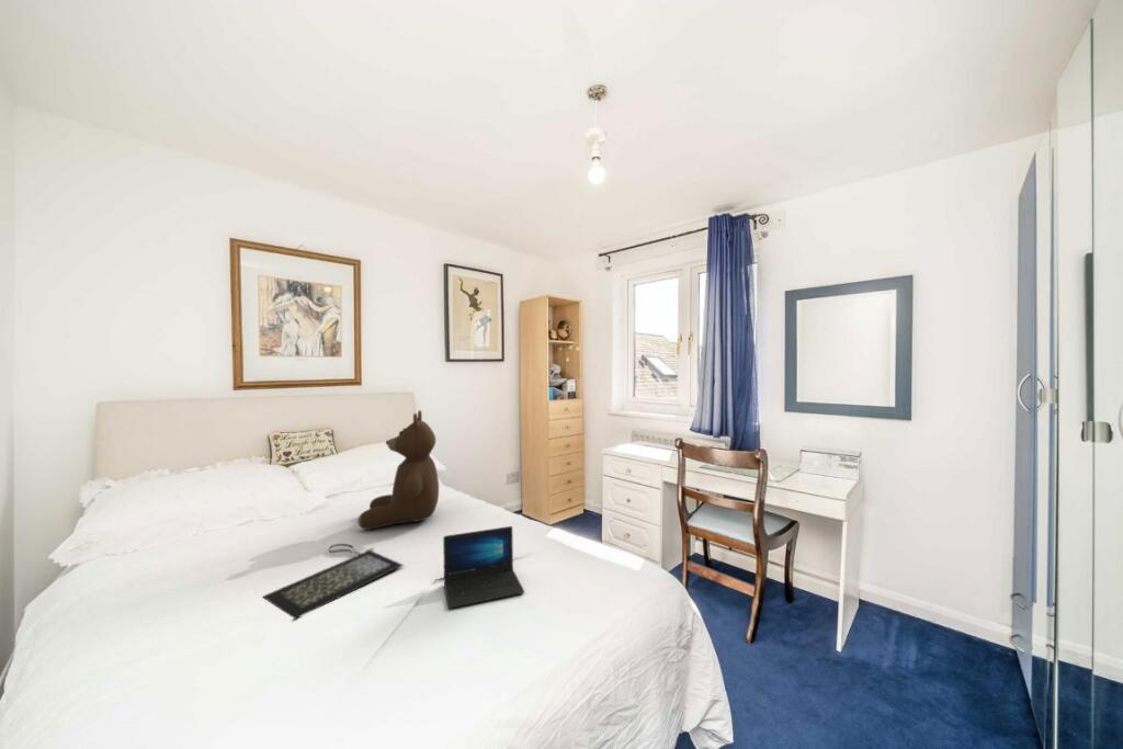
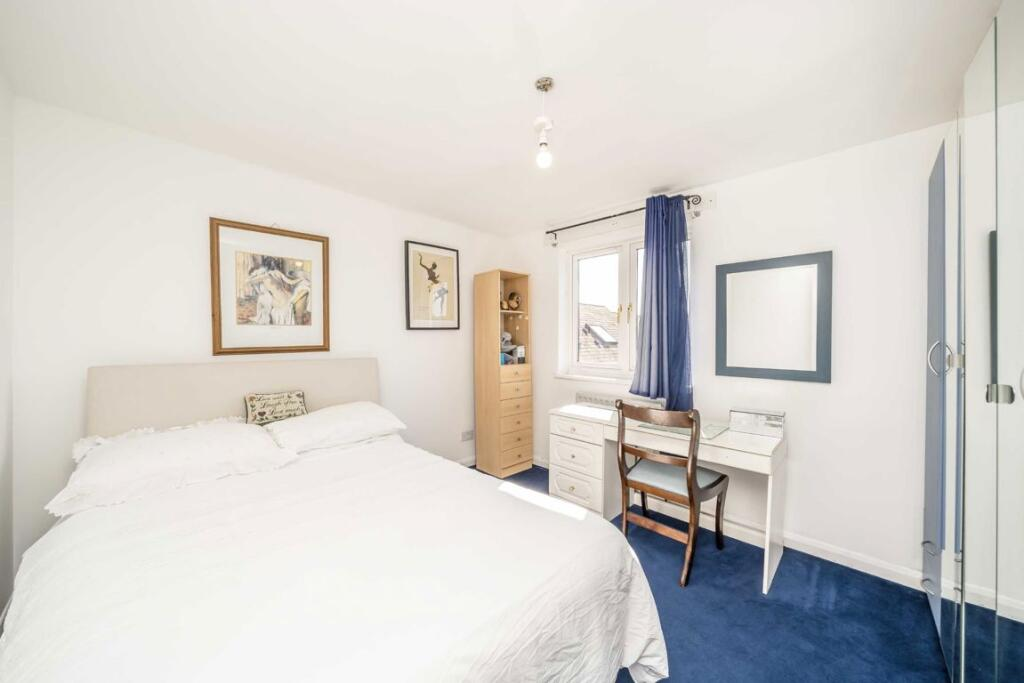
- laptop (483, 564)
- clutch bag (341, 576)
- bear (400, 465)
